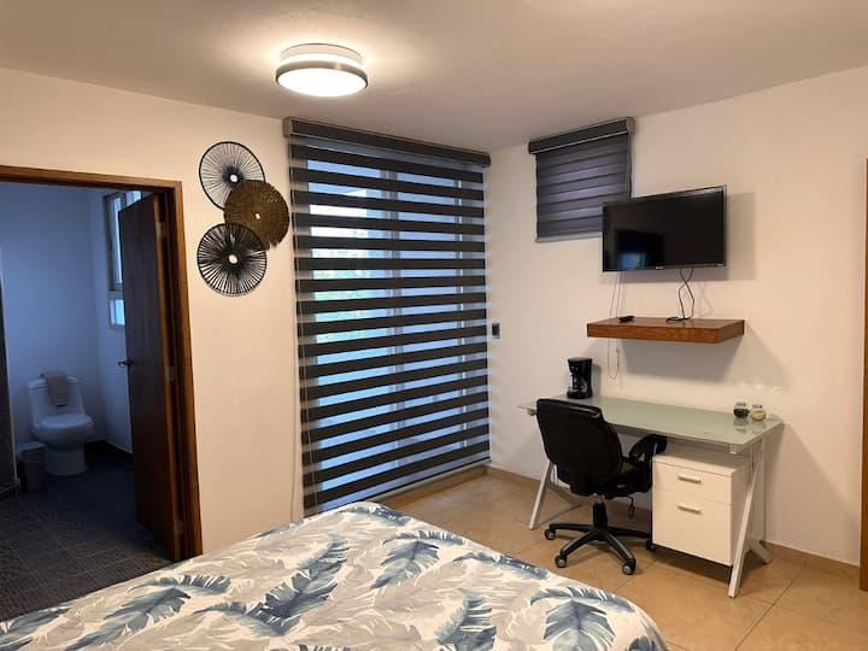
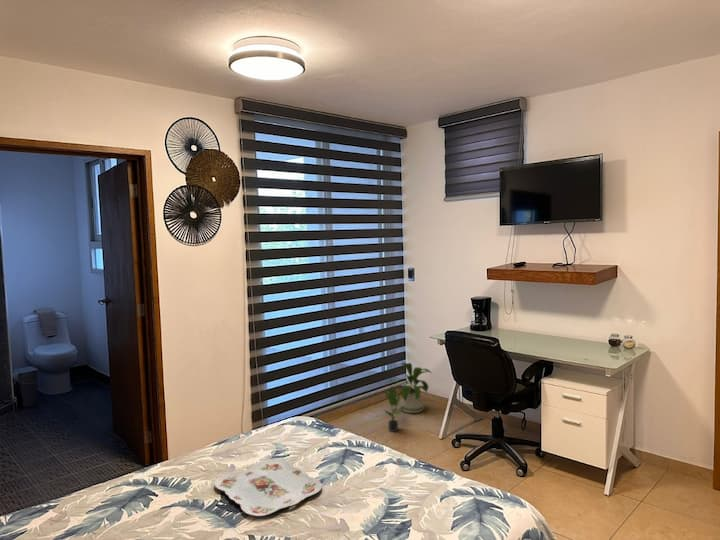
+ house plant (416, 383)
+ potted plant (392, 409)
+ serving tray (267, 485)
